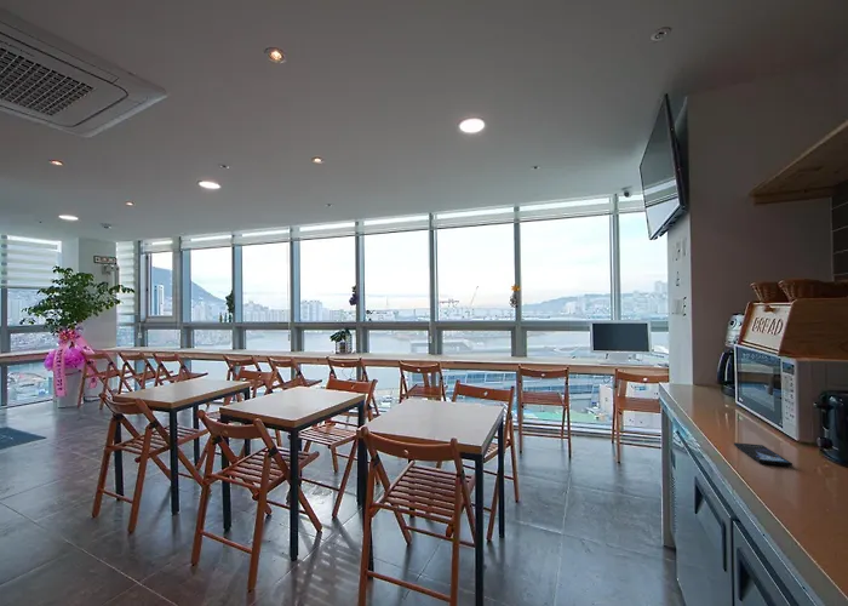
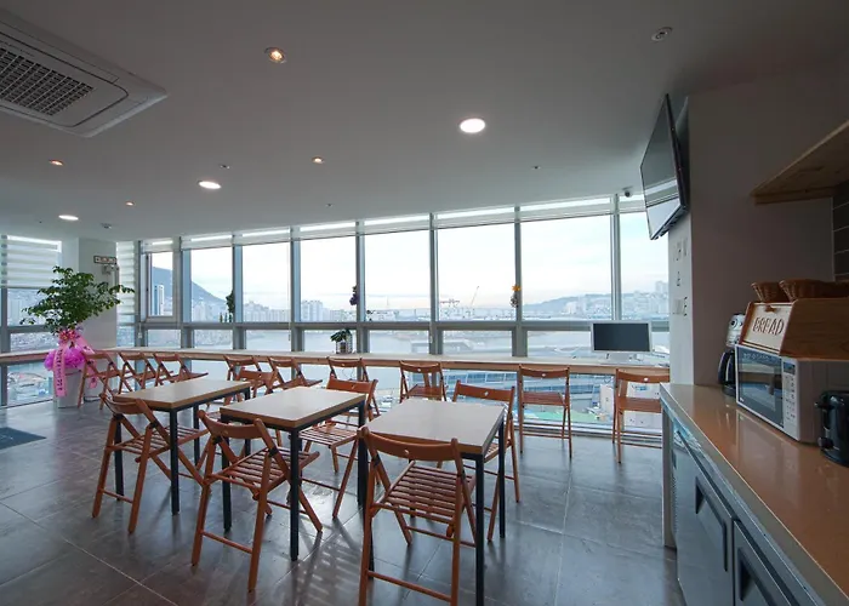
- smartphone (761, 453)
